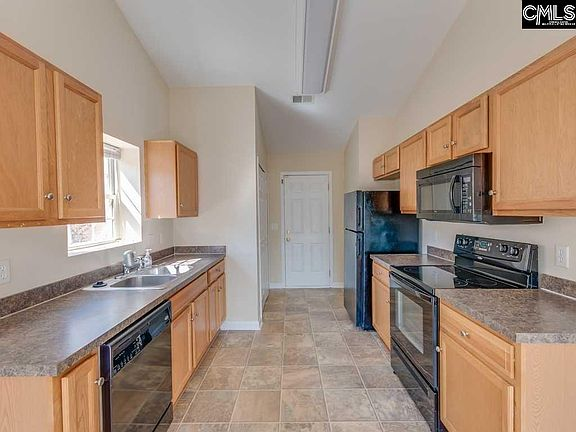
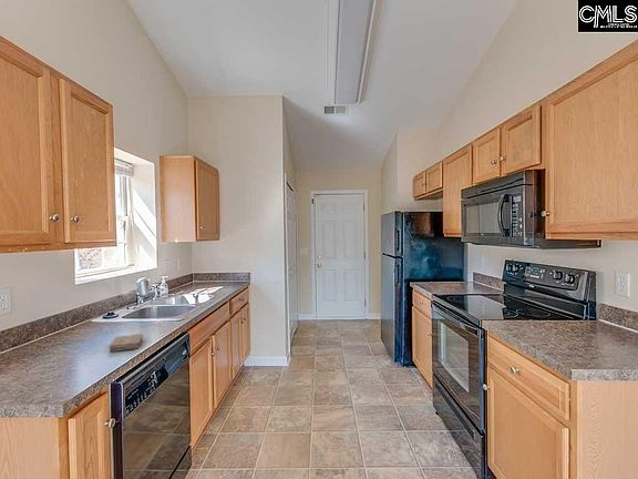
+ washcloth (126, 342)
